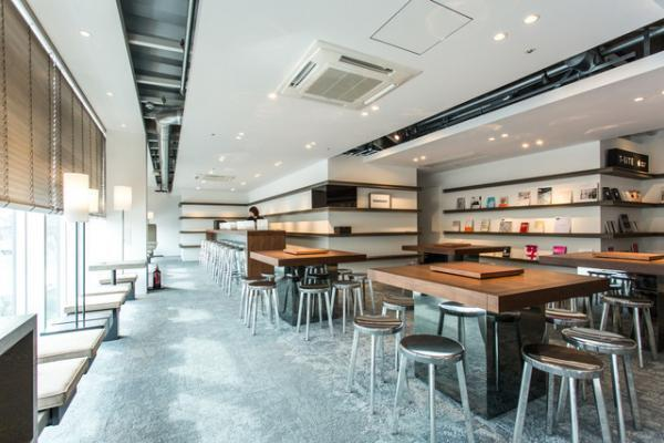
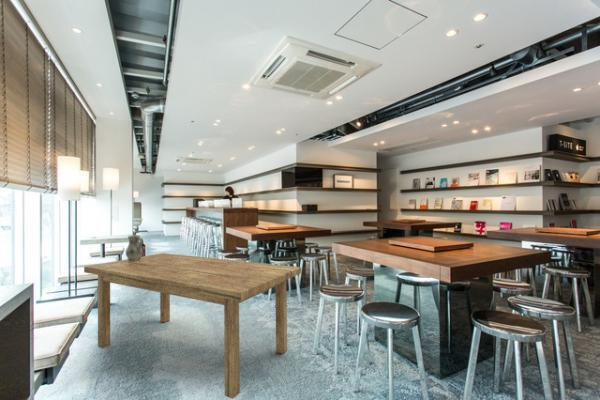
+ ceramic pitcher (135, 248)
+ dining table (190, 298)
